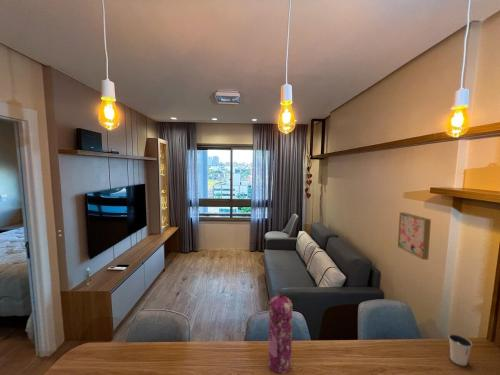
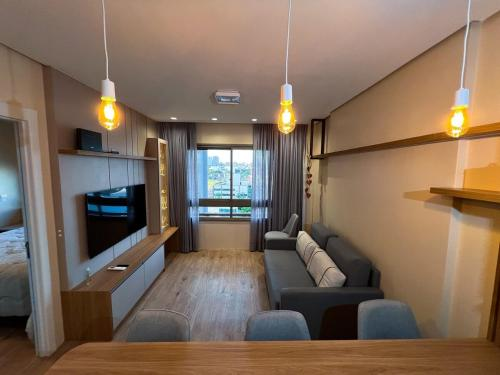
- wall art (412, 234)
- dixie cup (459, 350)
- gas cylinder (280, 329)
